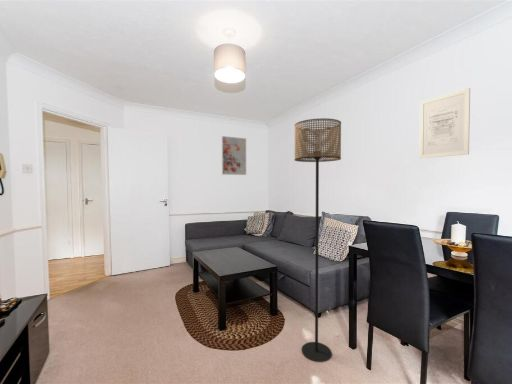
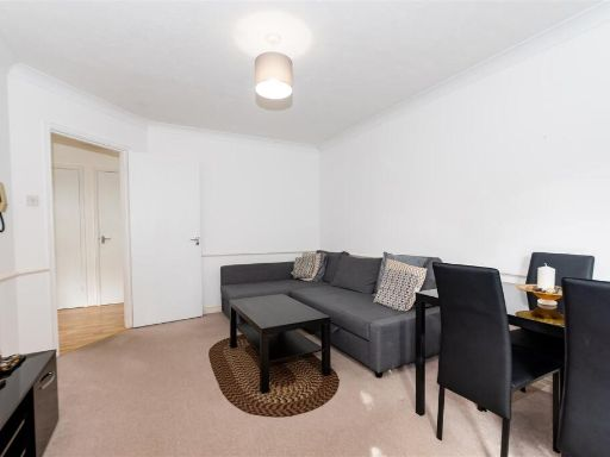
- floor lamp (316, 239)
- wall art (442, 126)
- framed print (234, 156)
